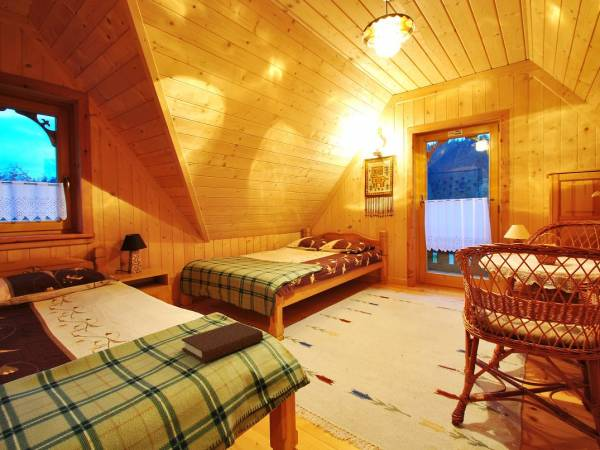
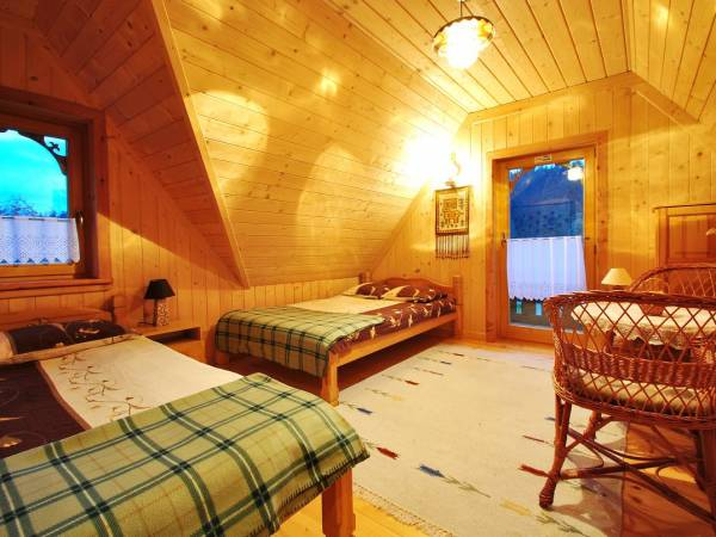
- book (223, 340)
